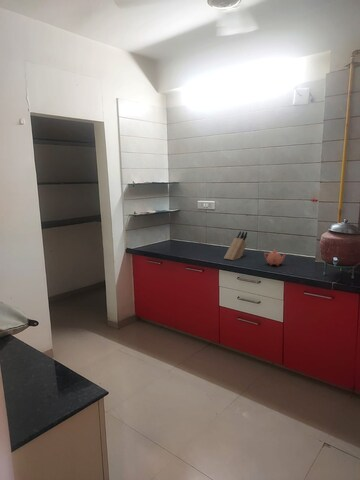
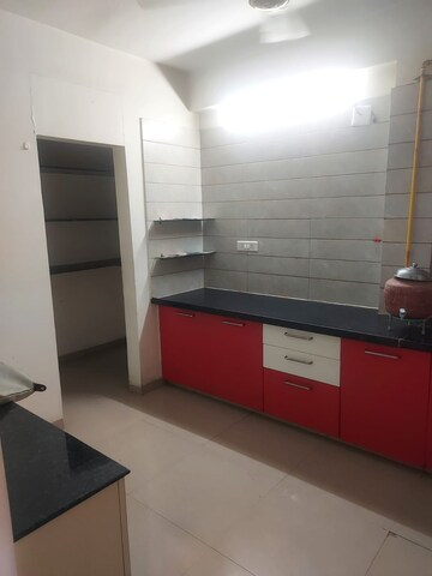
- teapot (274, 257)
- knife block (236, 244)
